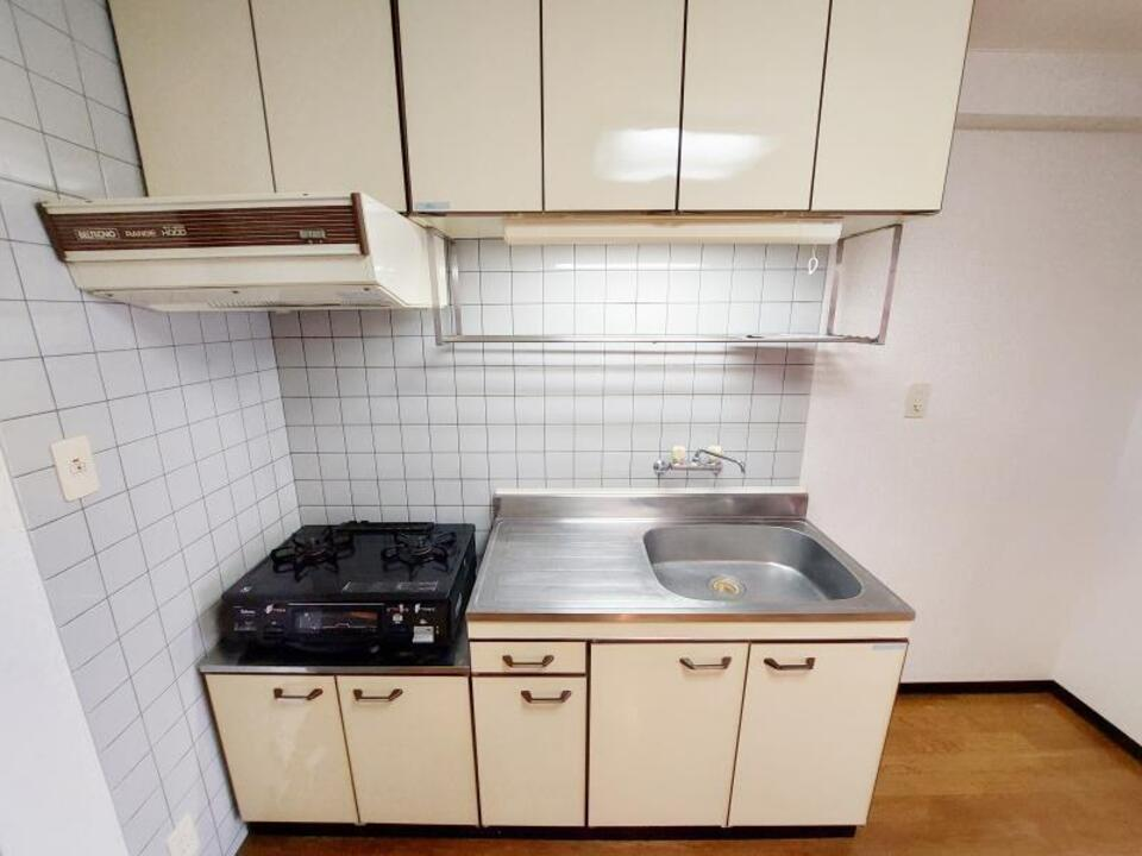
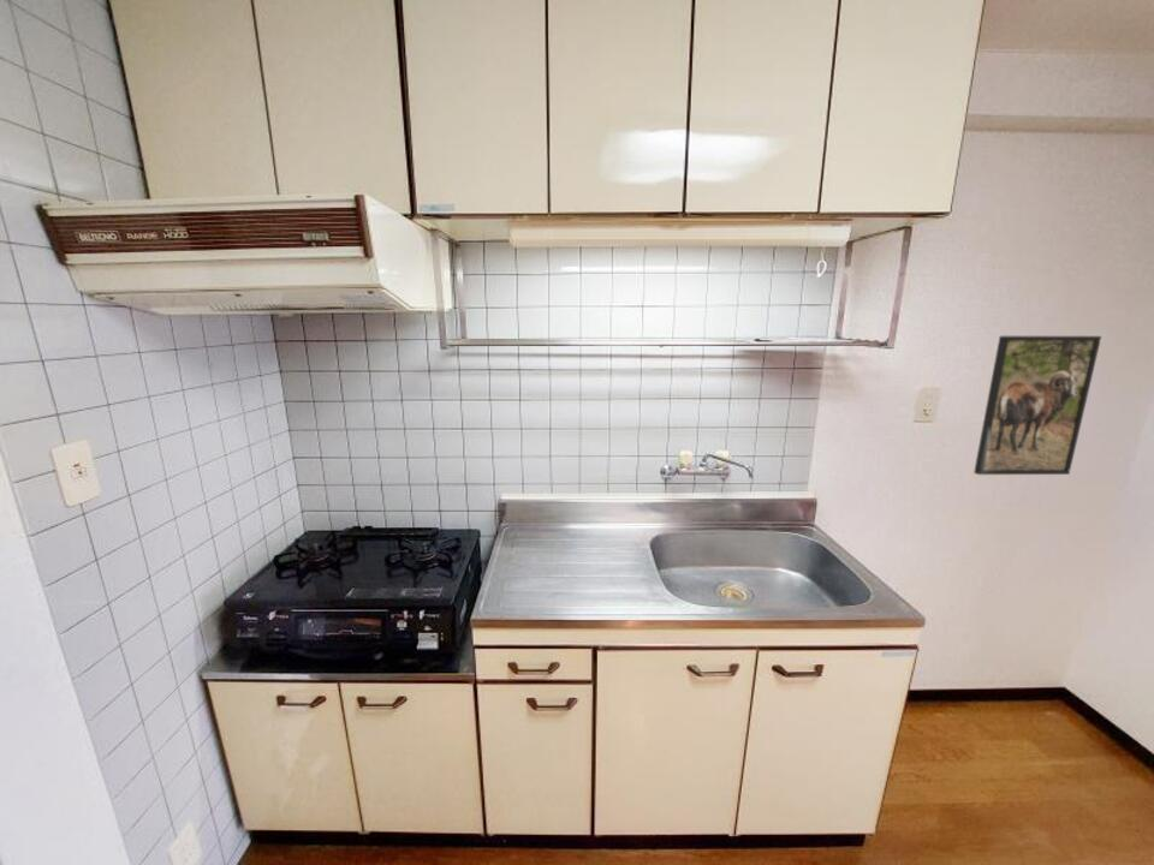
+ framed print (1035, 406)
